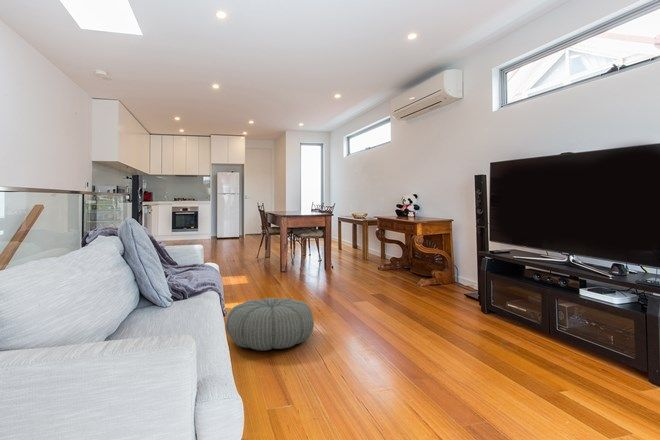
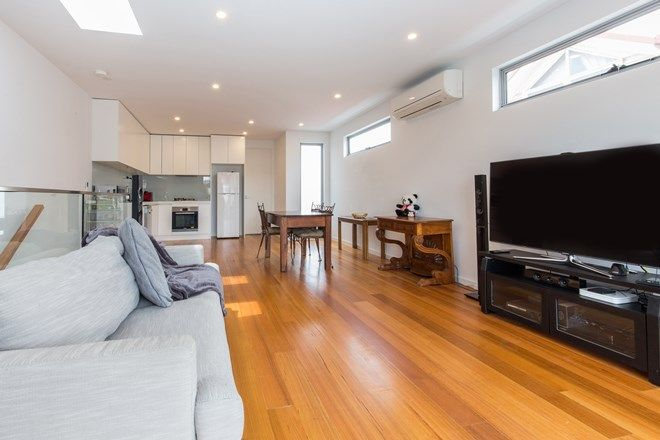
- pouf (271, 321)
